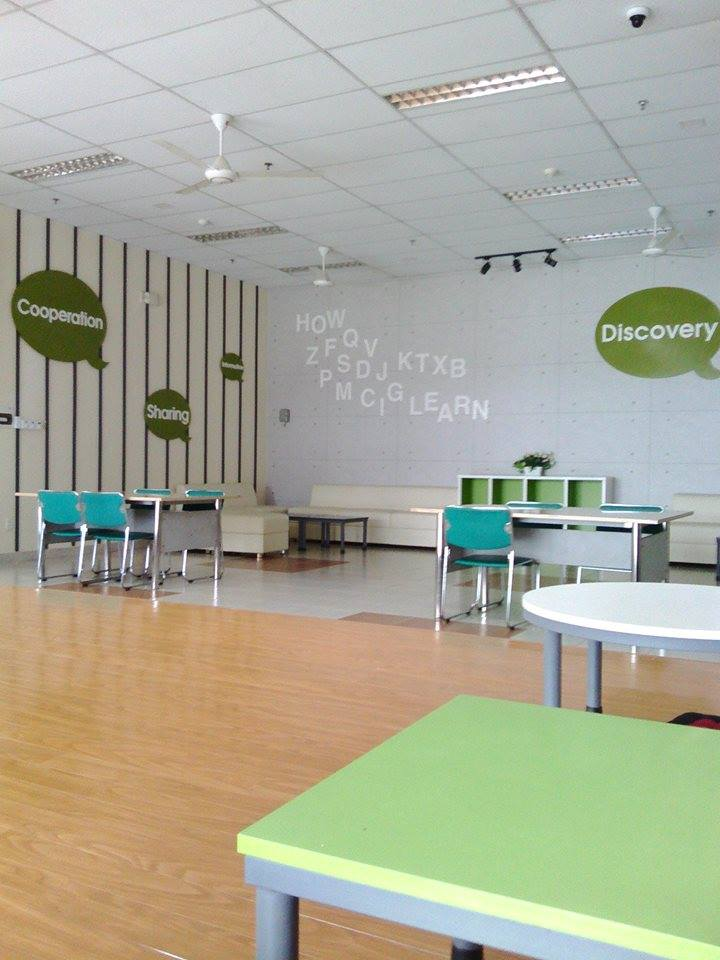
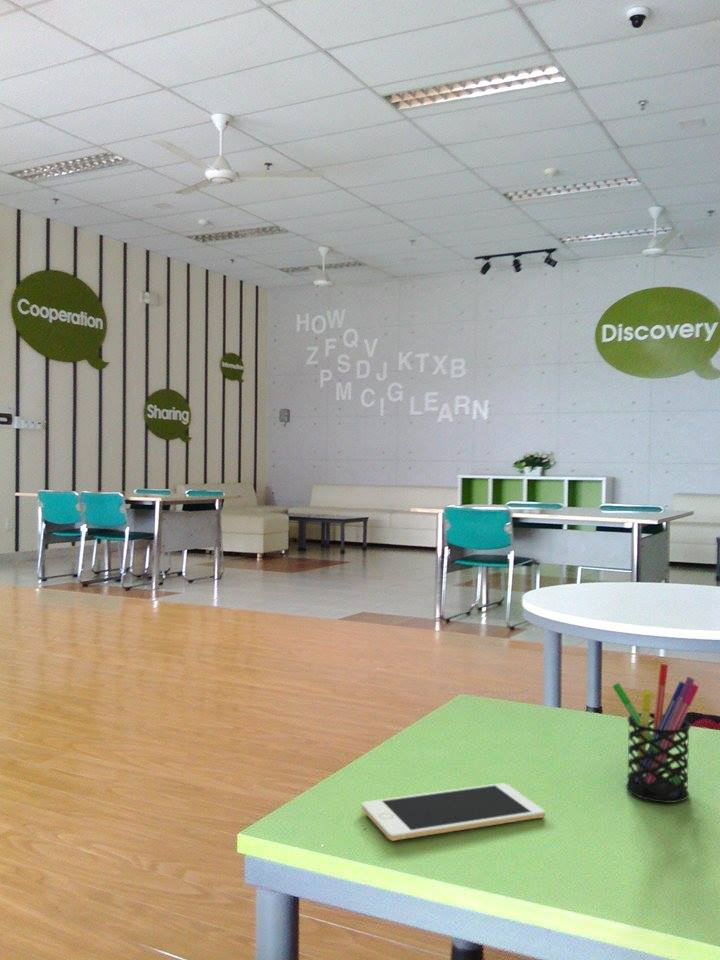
+ pen holder (651, 728)
+ cell phone (452, 809)
